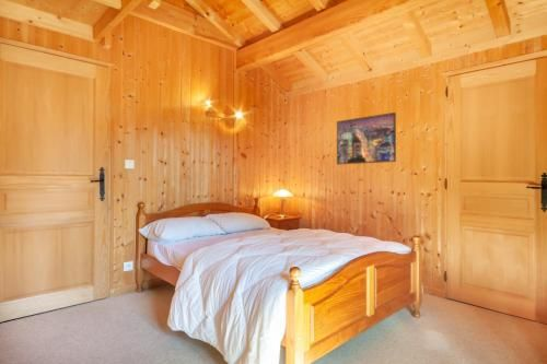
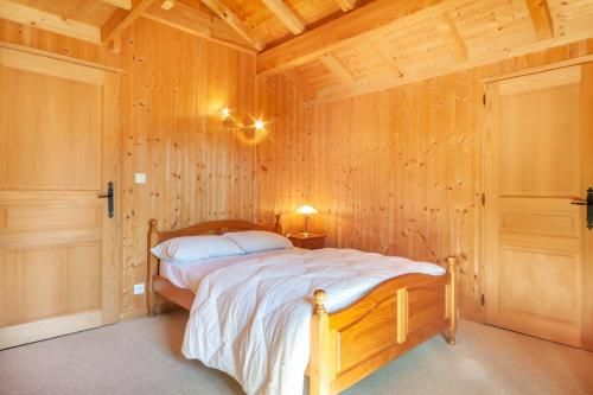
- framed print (364, 140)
